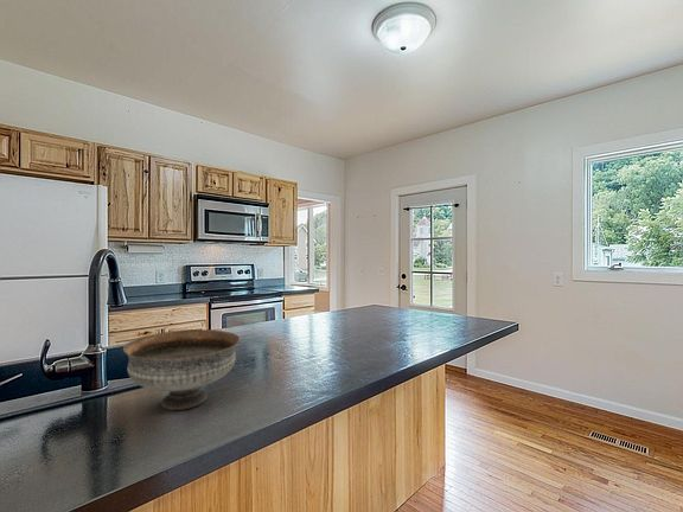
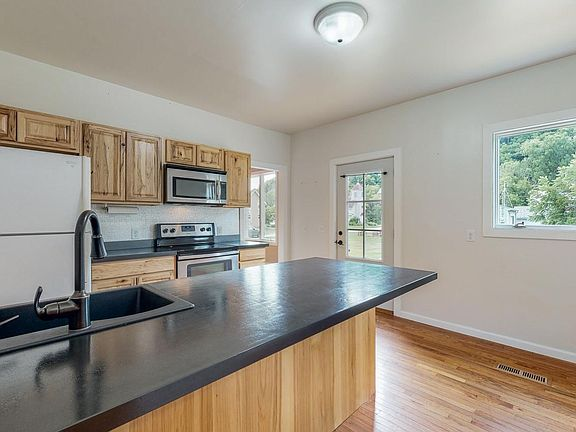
- bowl (185, 370)
